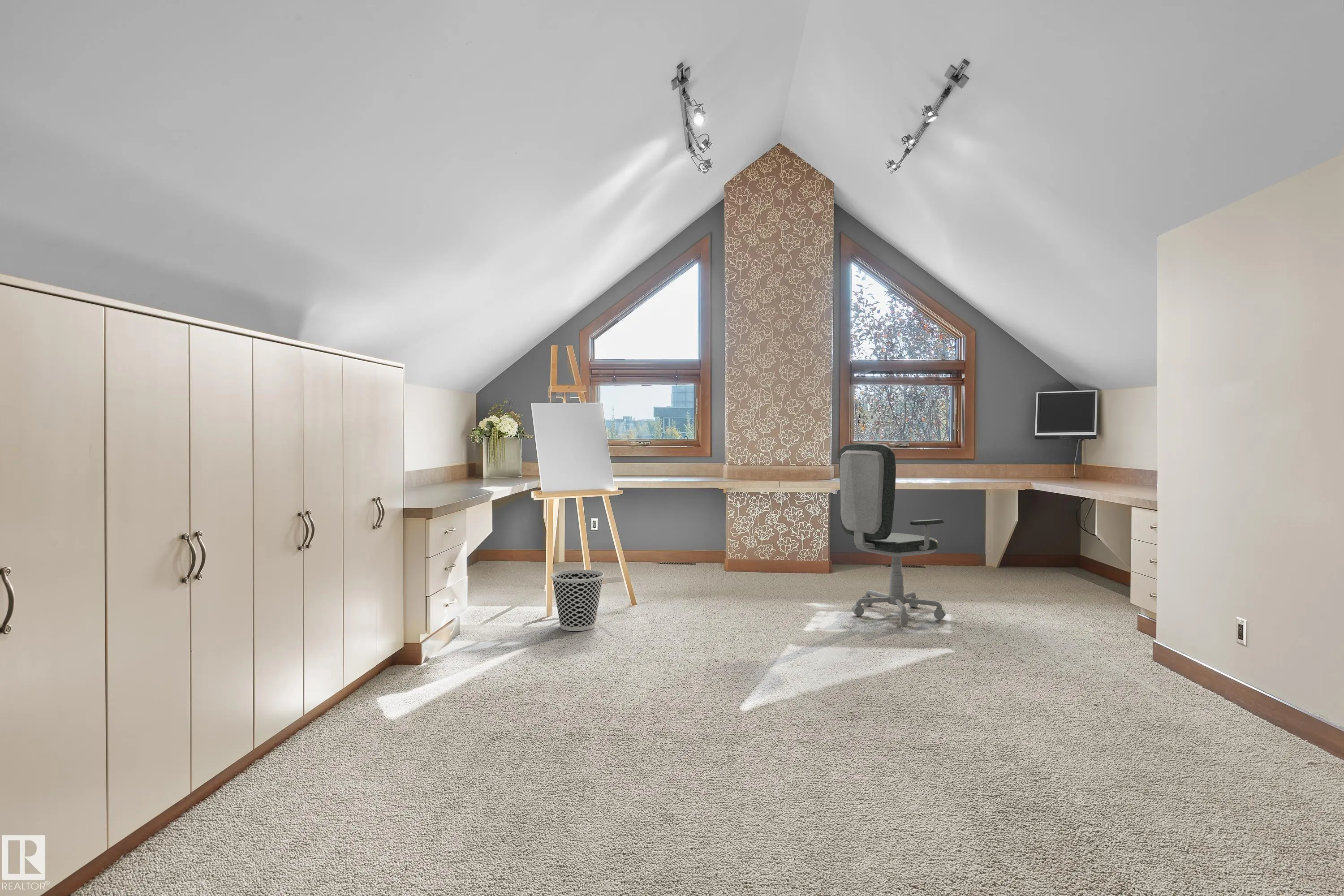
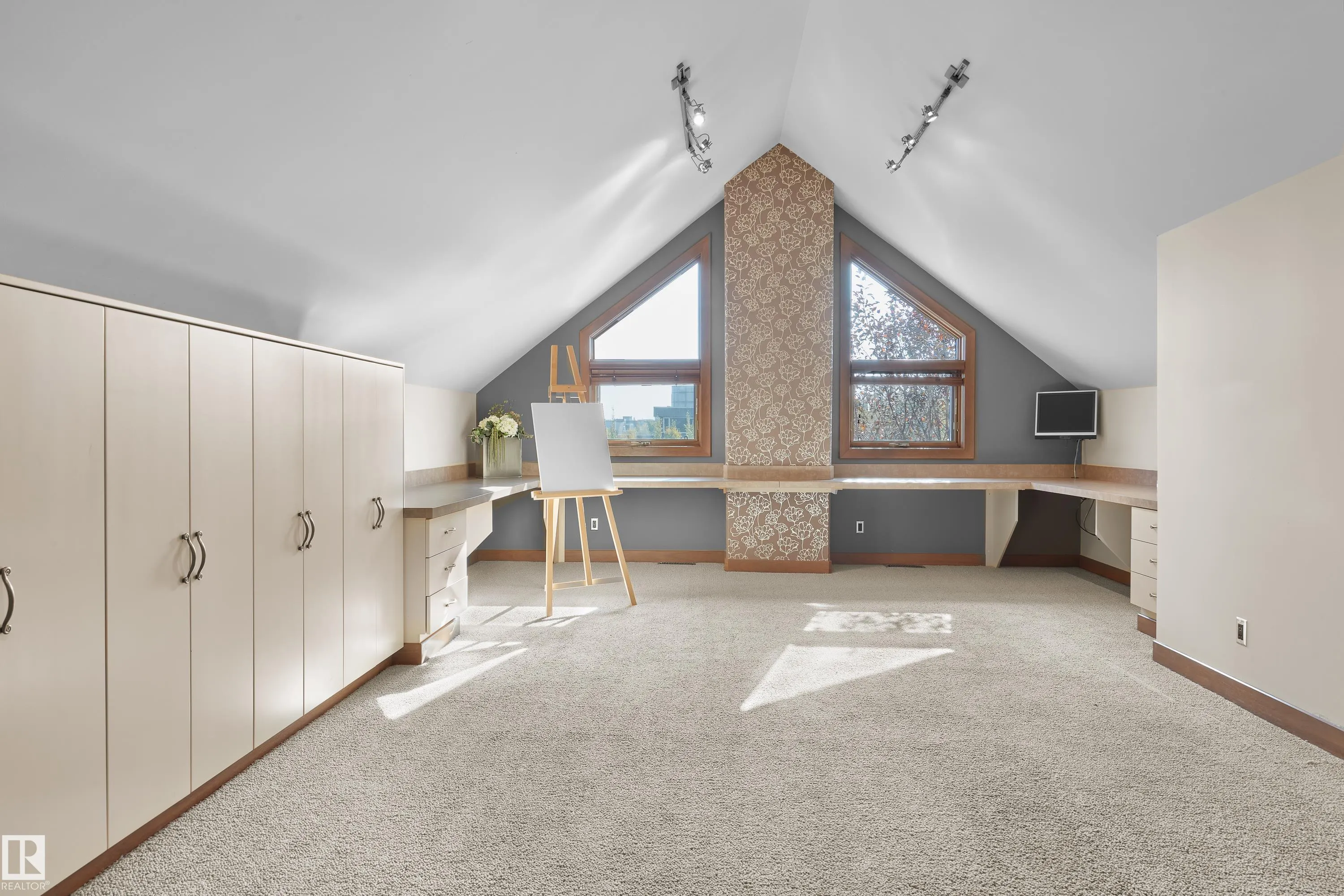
- wastebasket (577, 600)
- office chair (891, 529)
